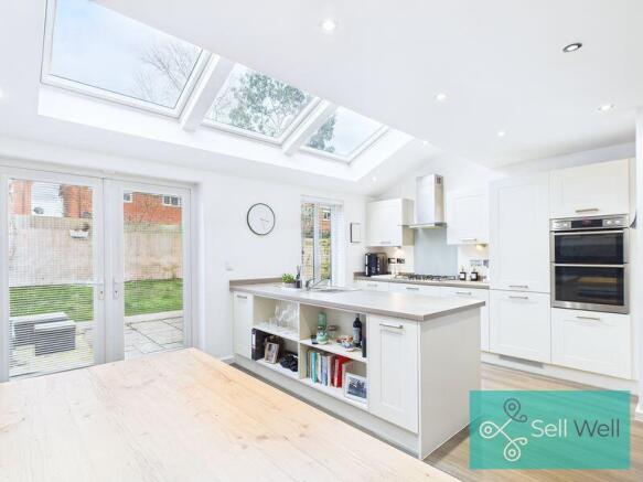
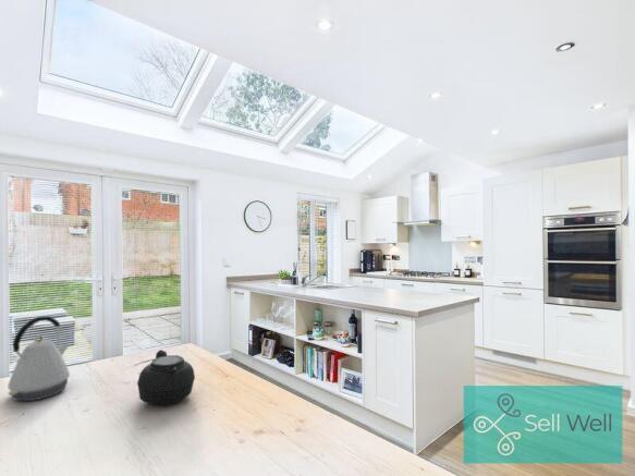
+ teapot (166, 377)
+ kettle (41, 354)
